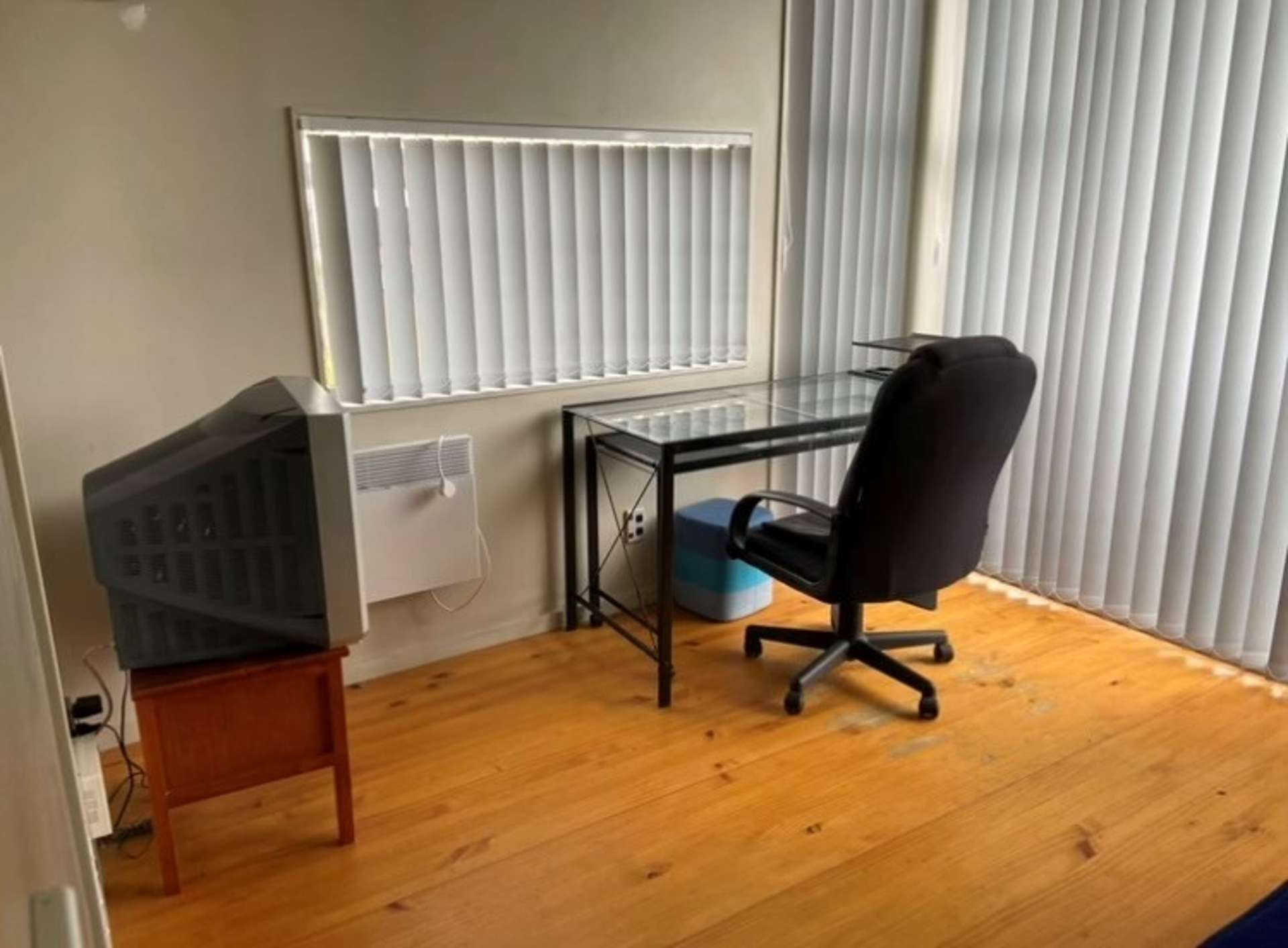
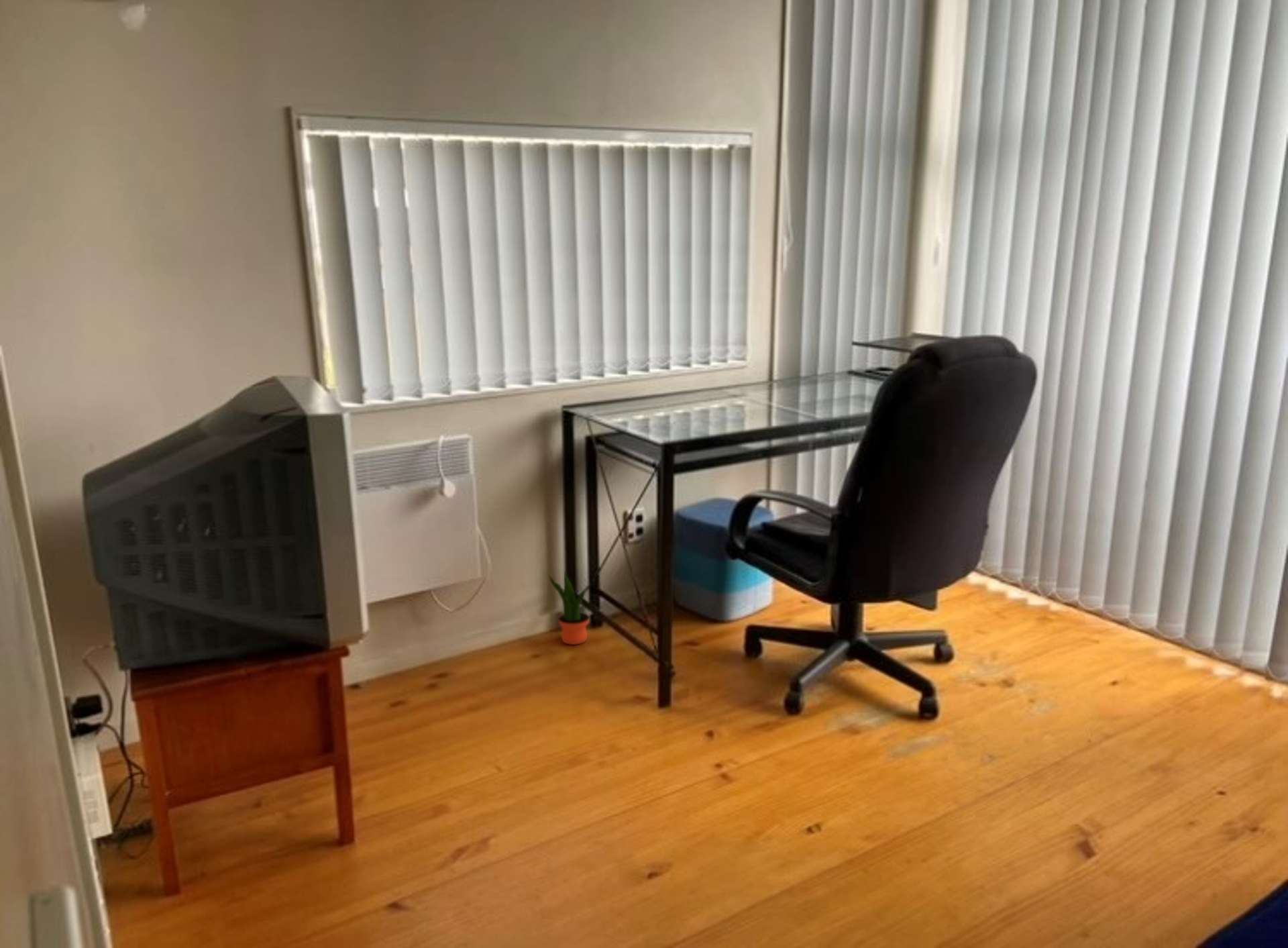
+ potted plant (569, 606)
